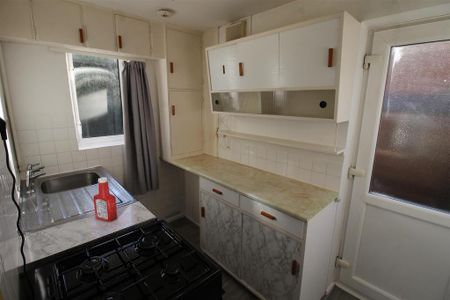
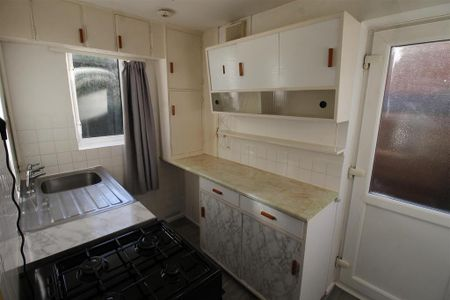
- soap bottle (104, 198)
